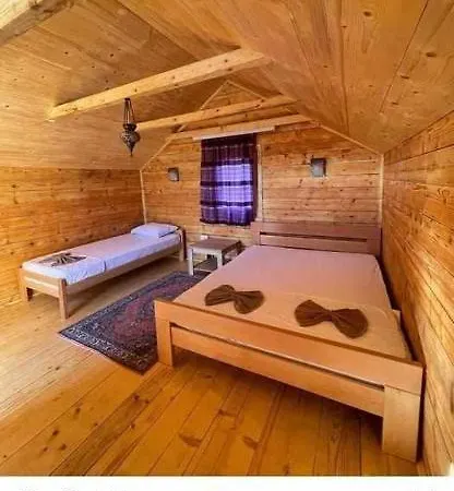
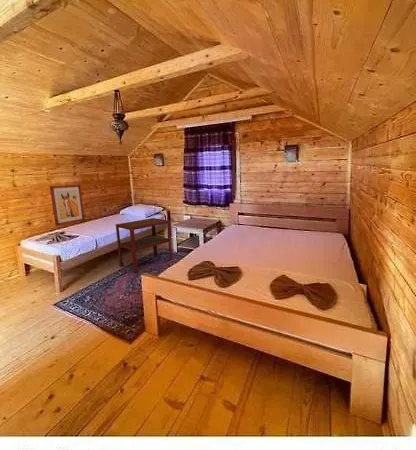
+ wall art (68, 204)
+ side table (144, 242)
